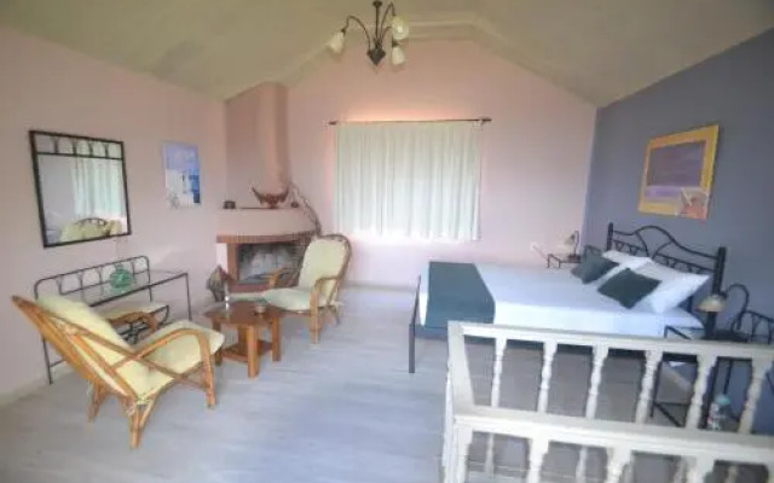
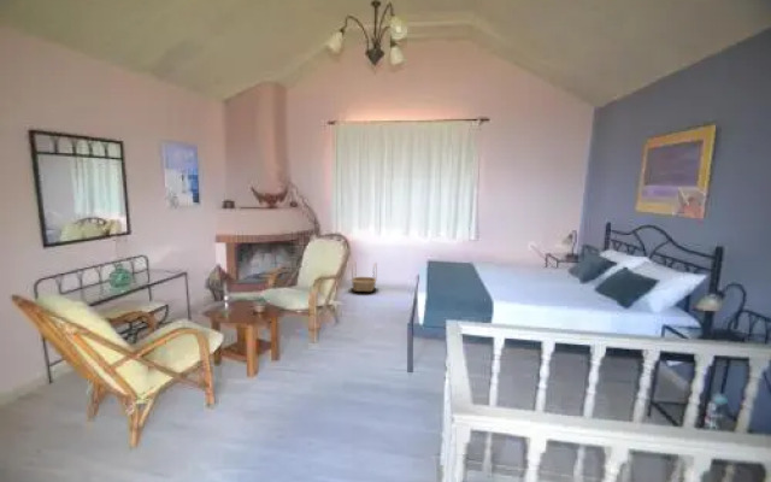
+ basket (364, 277)
